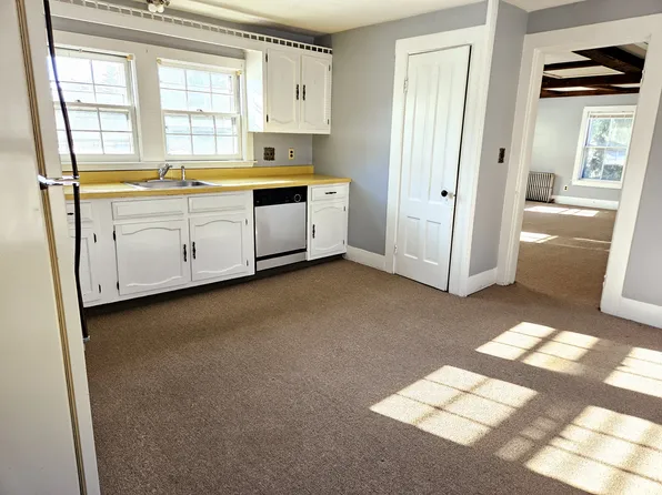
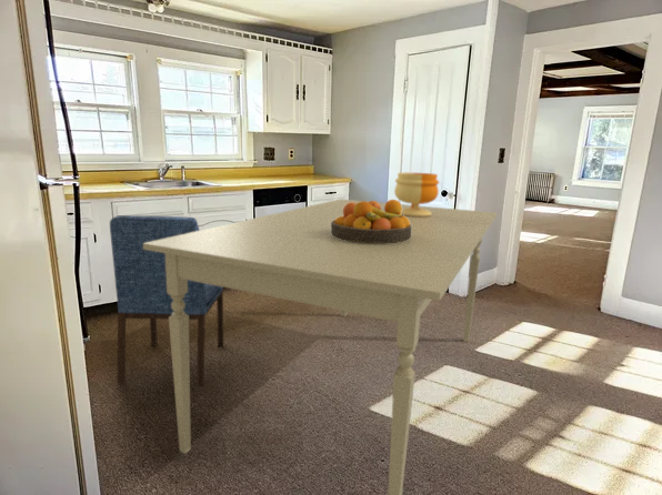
+ dining chair (167, 292)
+ fruit bowl (371, 216)
+ dining table (362, 307)
+ footed bowl (415, 193)
